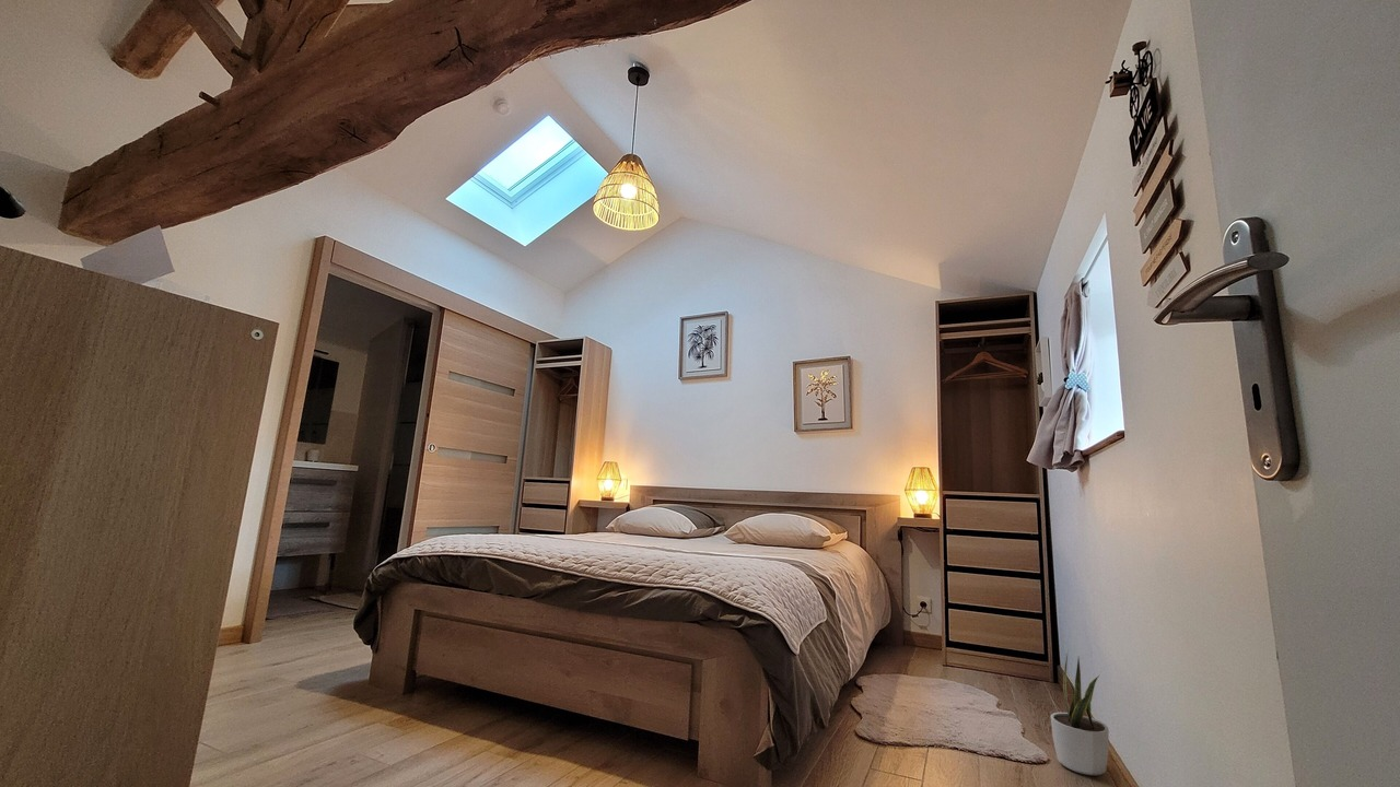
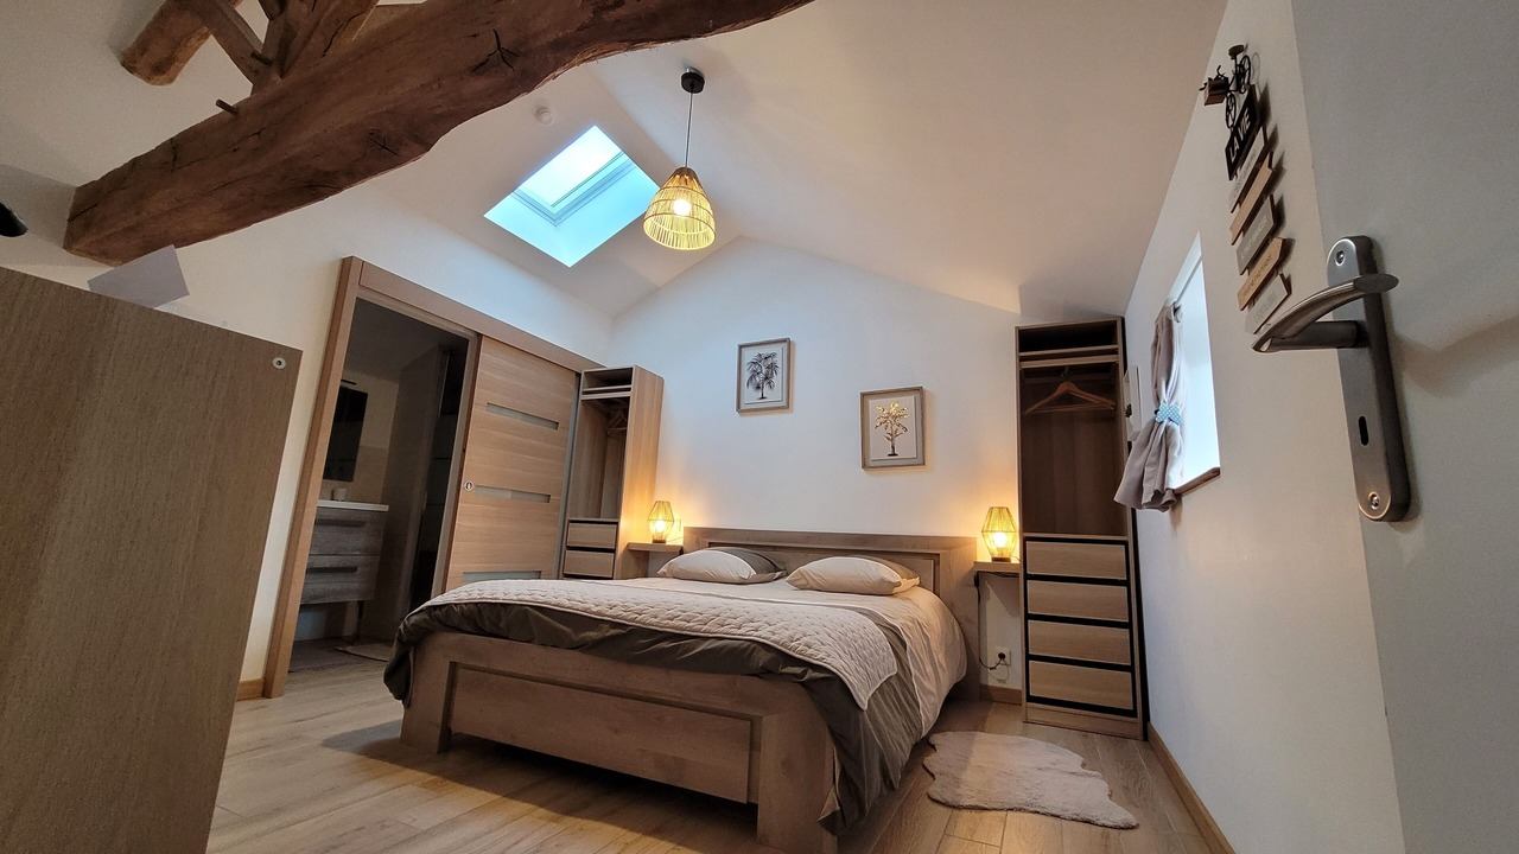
- potted plant (1078, 706)
